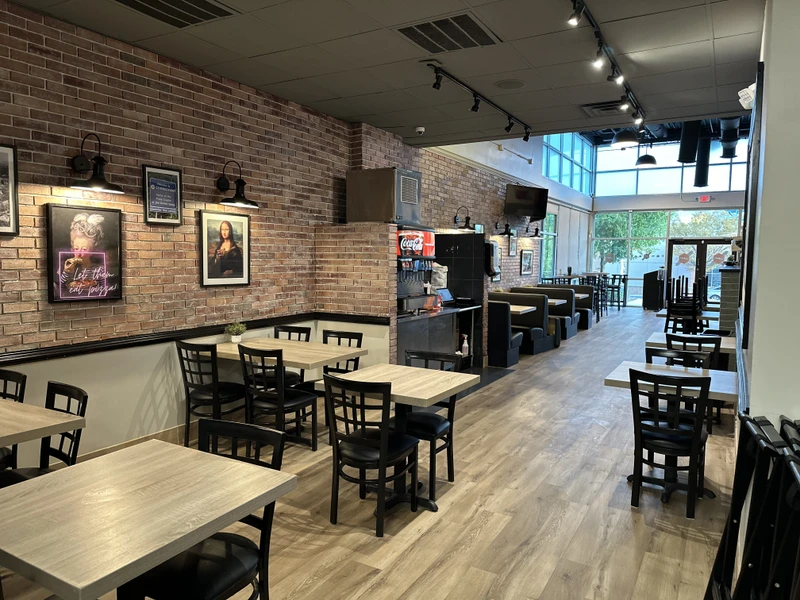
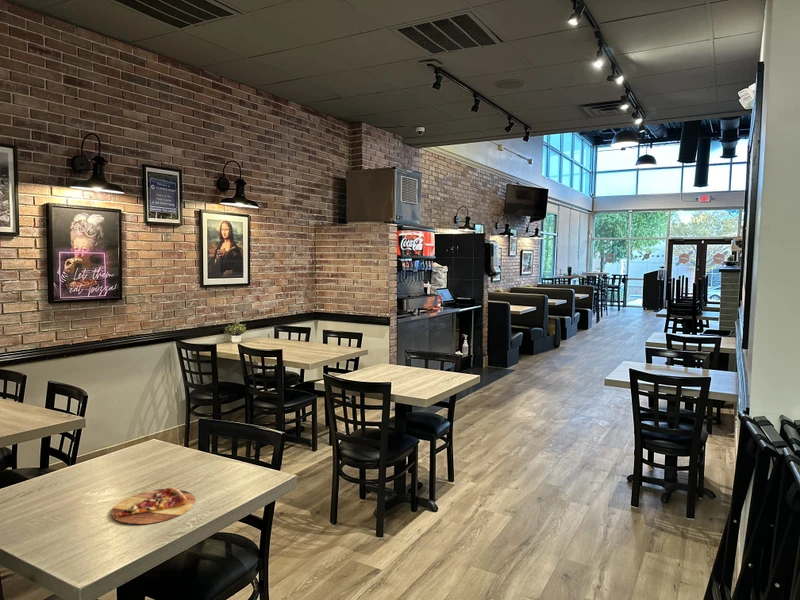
+ pizza slice (154, 502)
